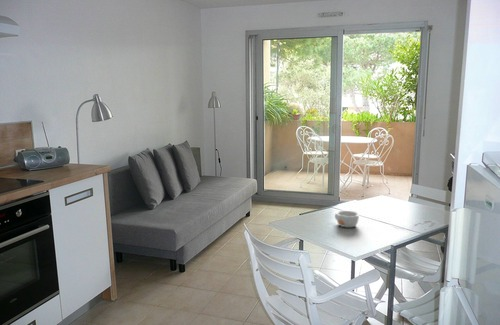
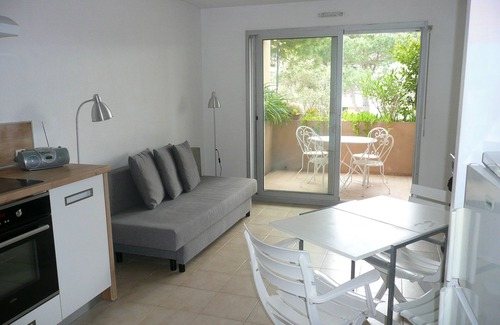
- bowl (345, 219)
